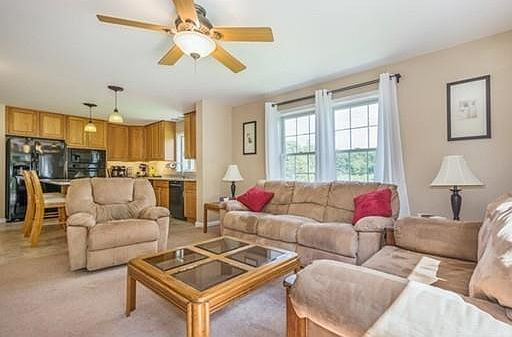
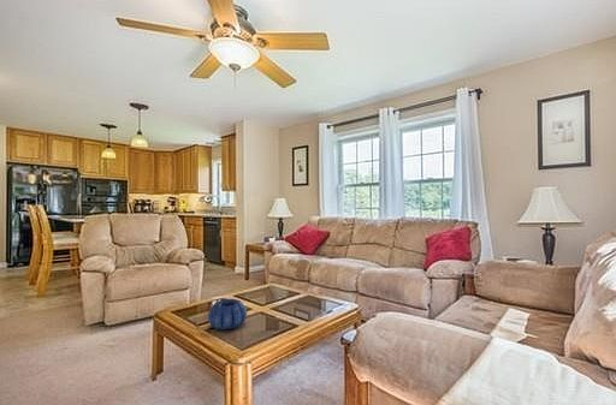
+ decorative bowl (227, 312)
